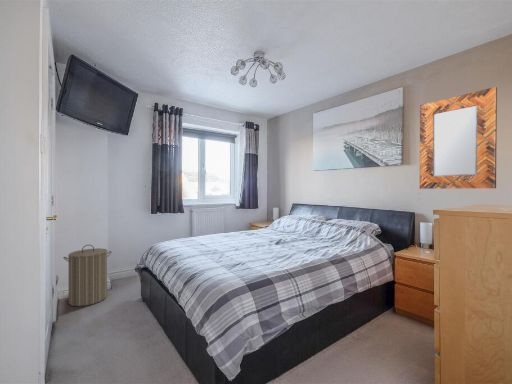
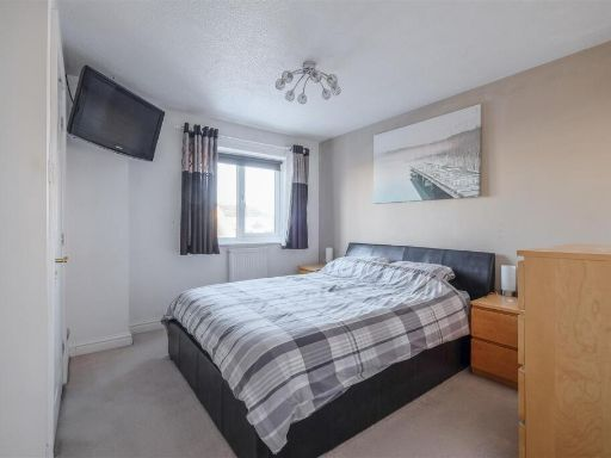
- home mirror (454, 142)
- laundry hamper (88, 271)
